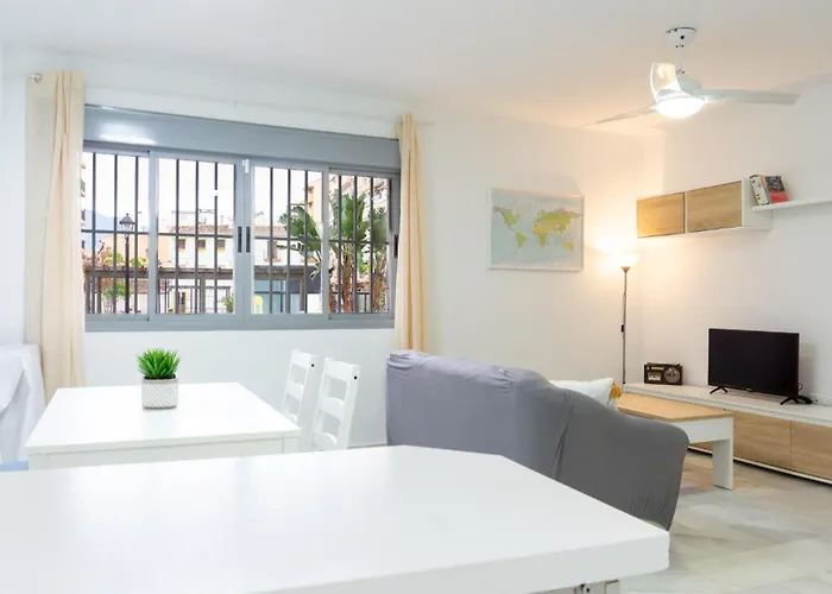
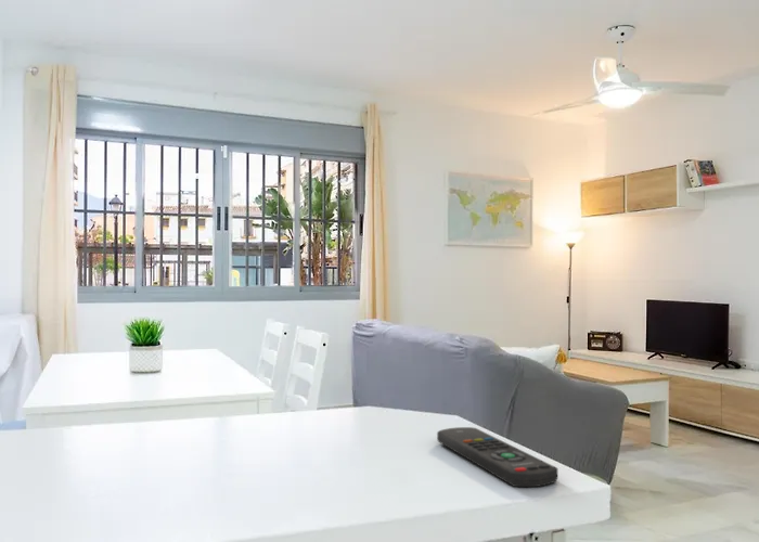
+ remote control (491, 452)
